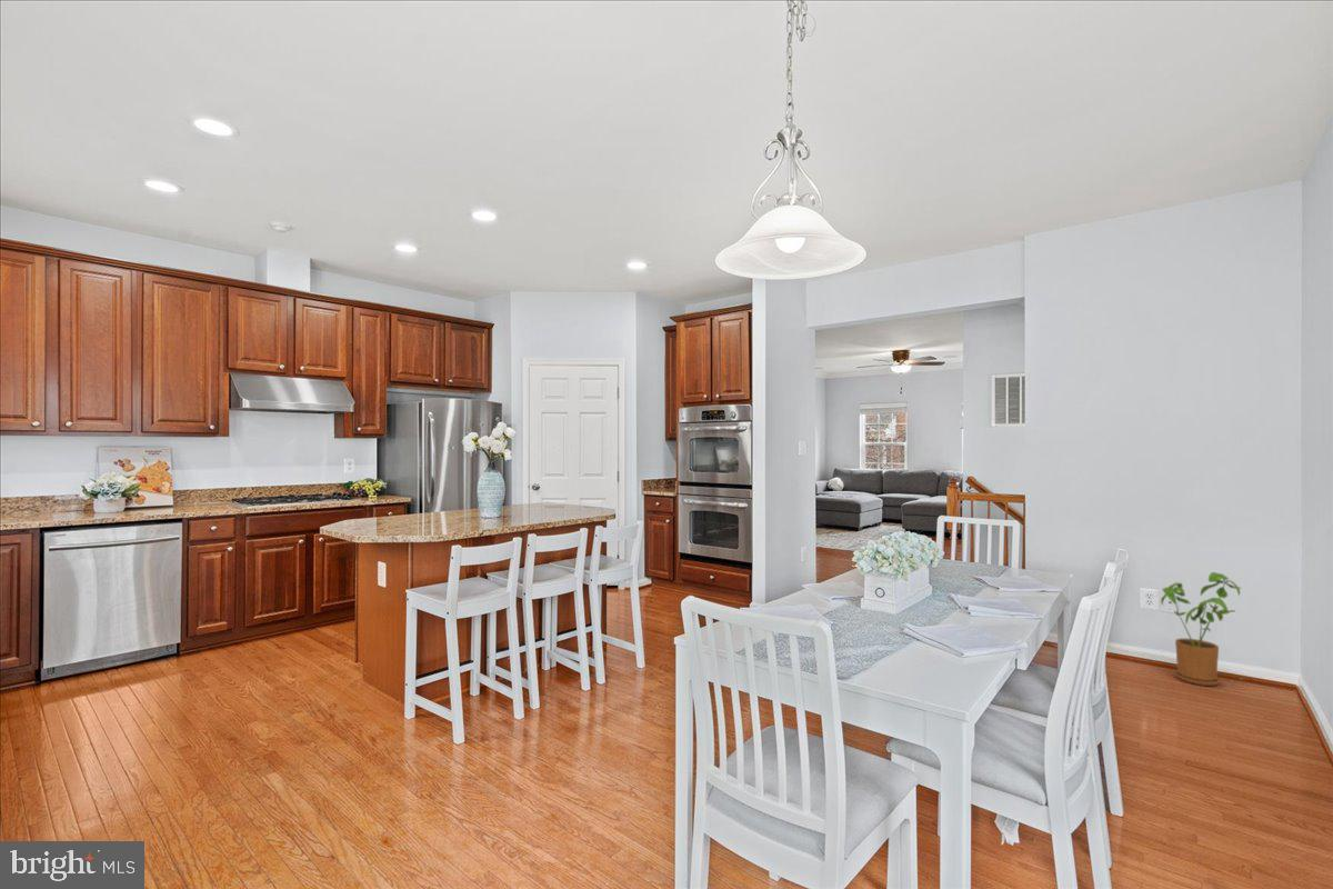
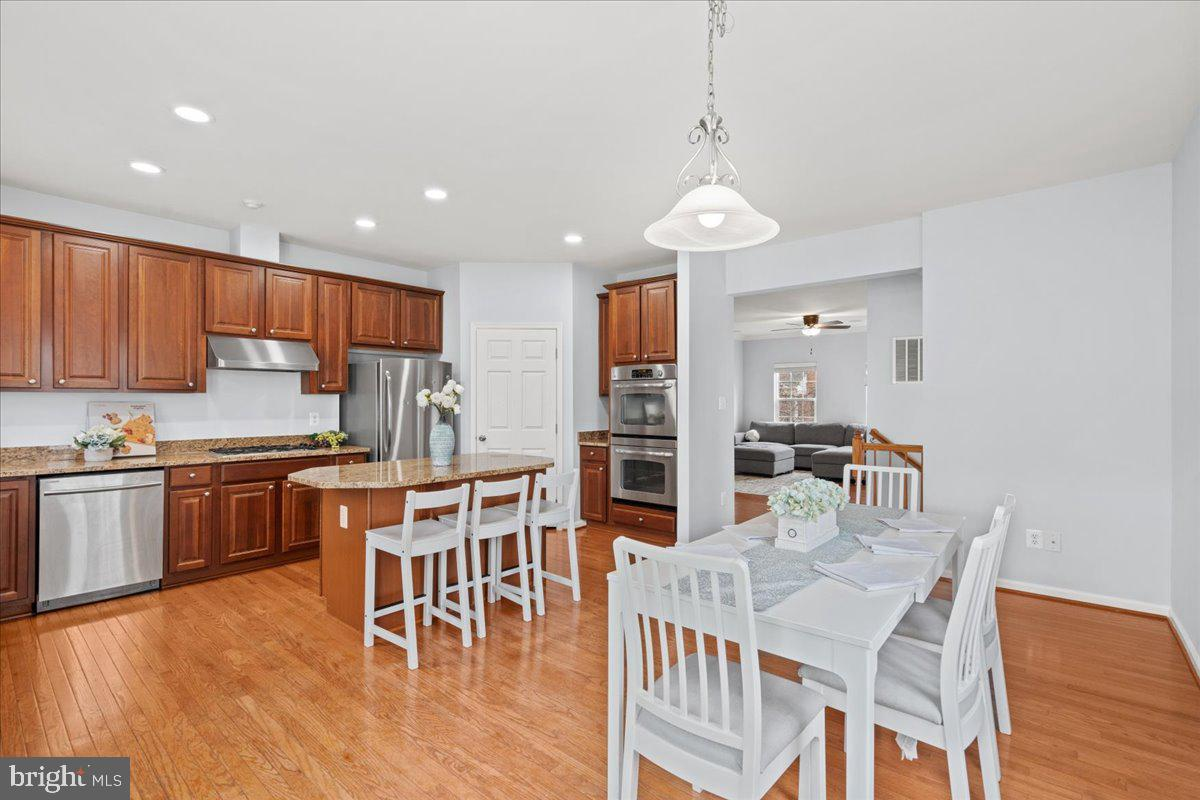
- house plant (1201, 627)
